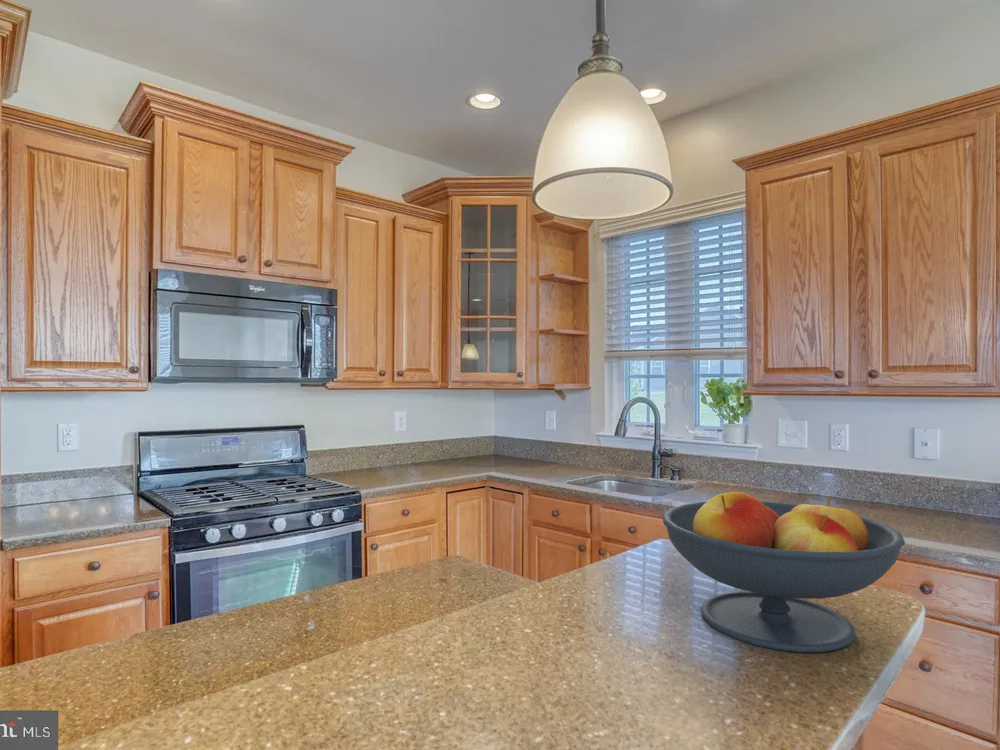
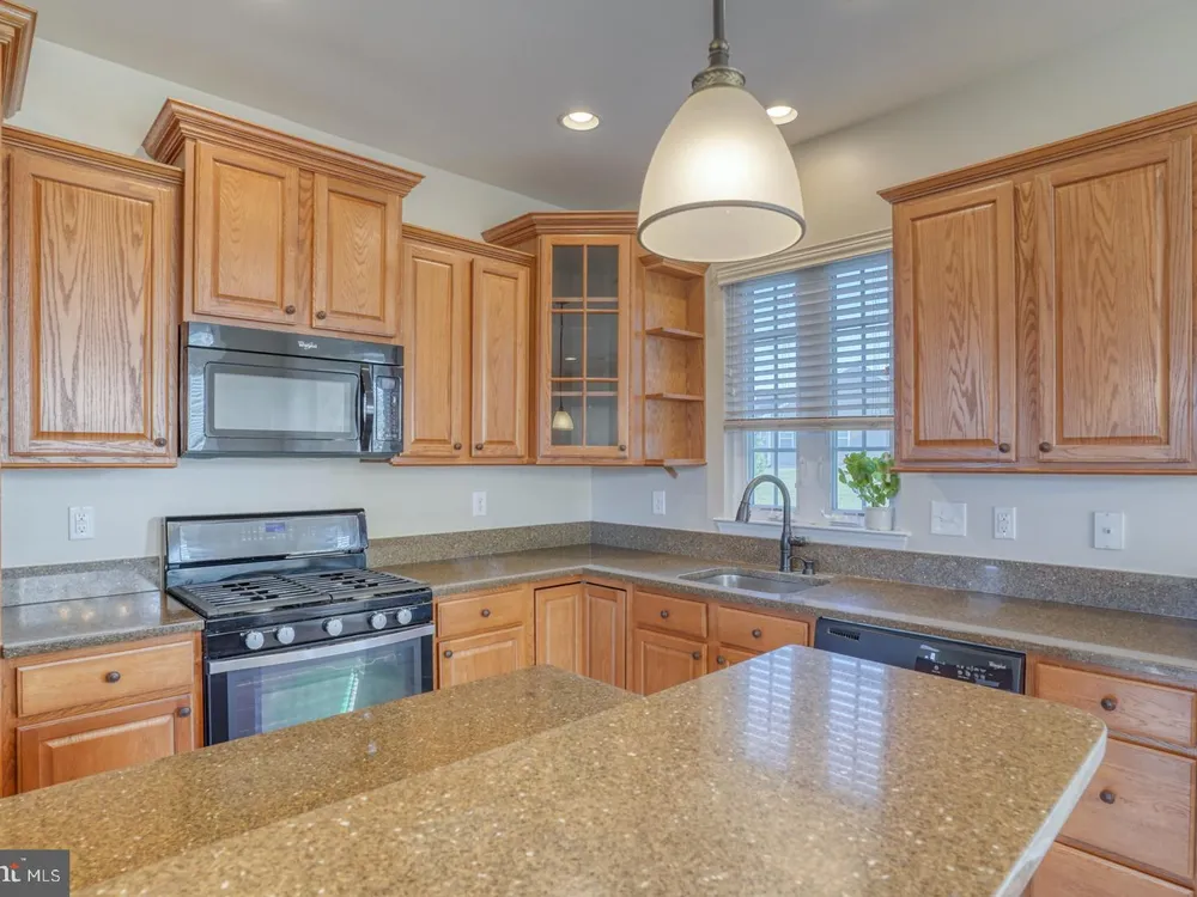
- fruit bowl (774, 554)
